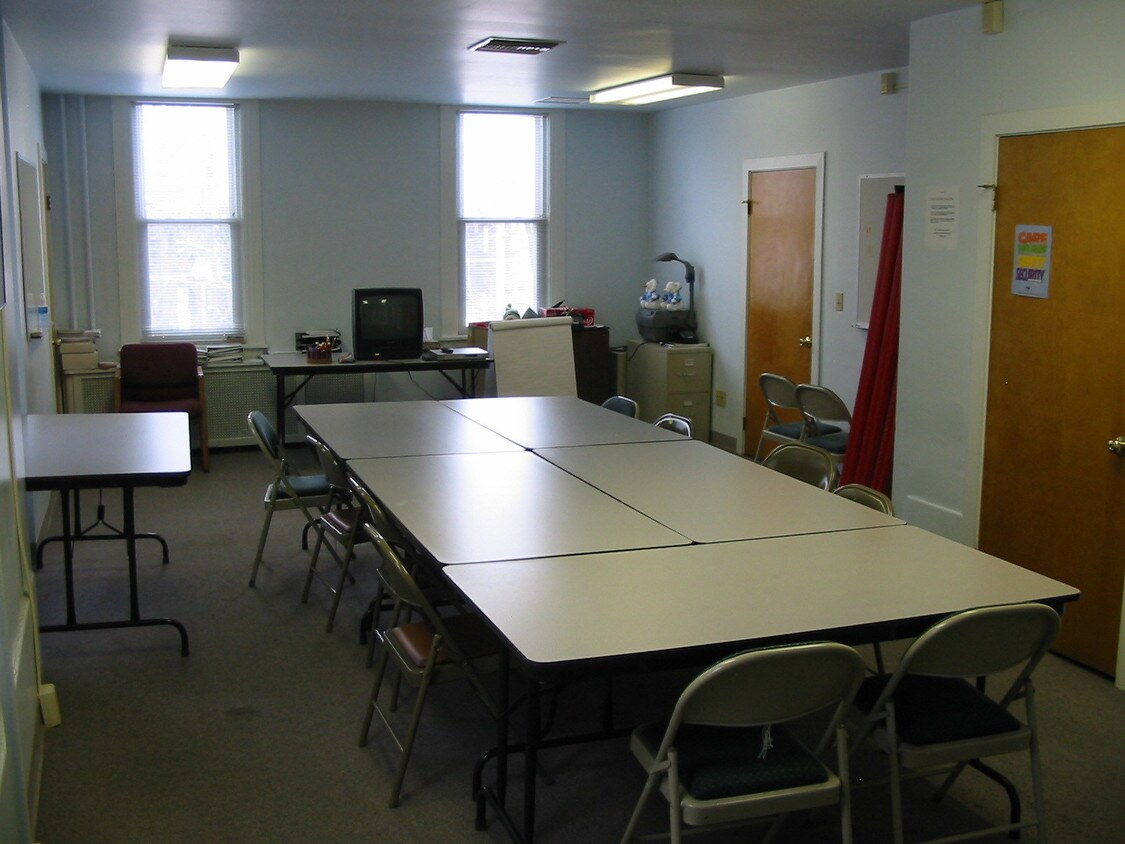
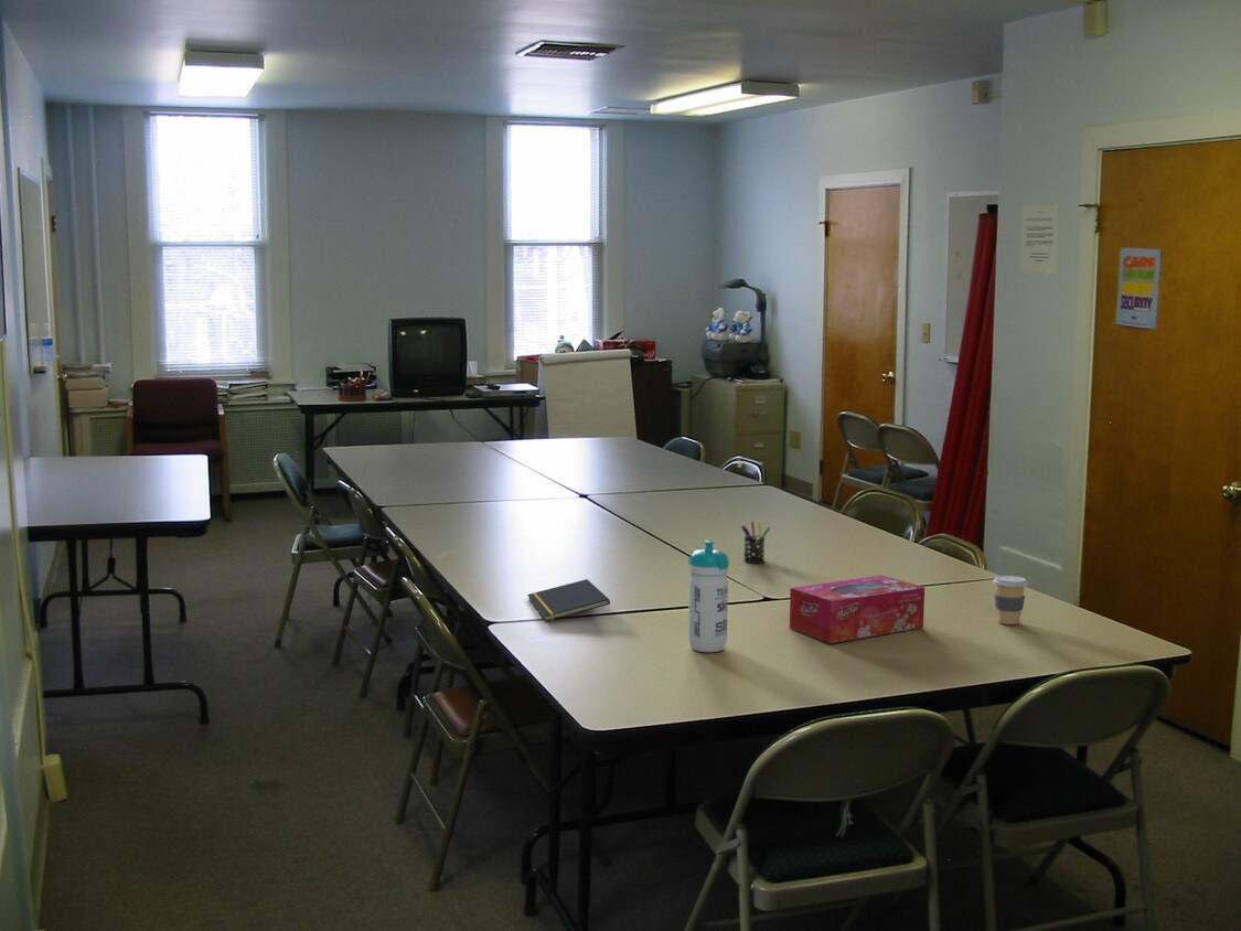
+ coffee cup (1009, 600)
+ notepad (567, 599)
+ pen holder (756, 541)
+ tissue box (857, 607)
+ water bottle (708, 595)
